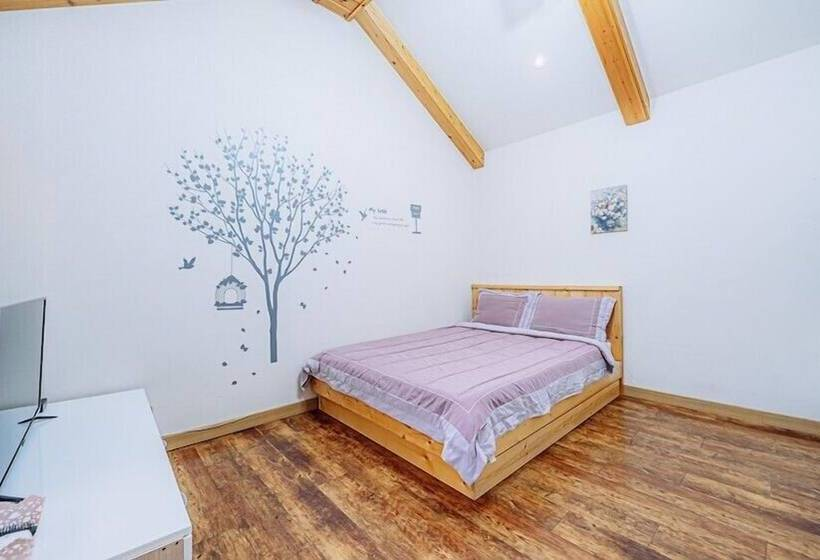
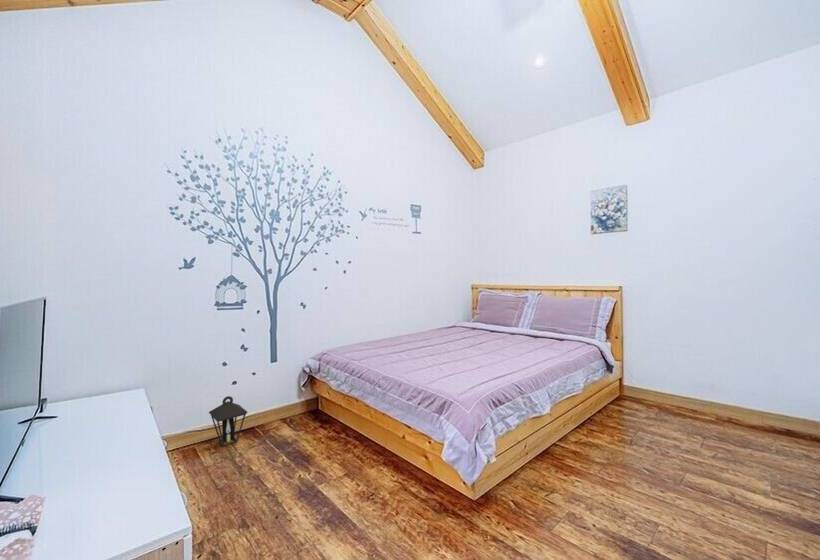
+ lantern (228, 419)
